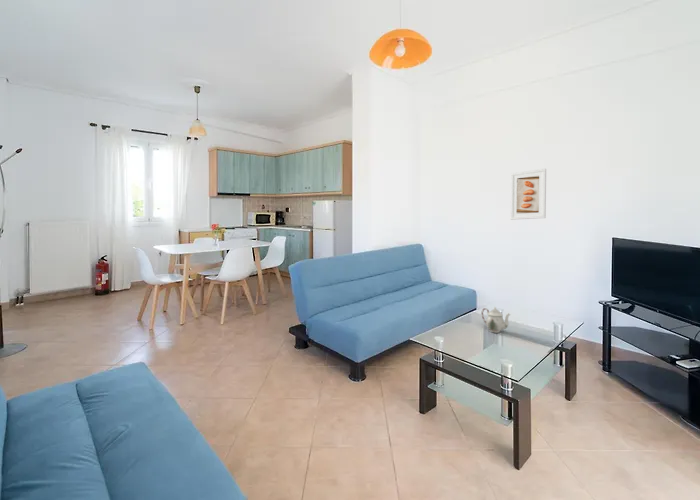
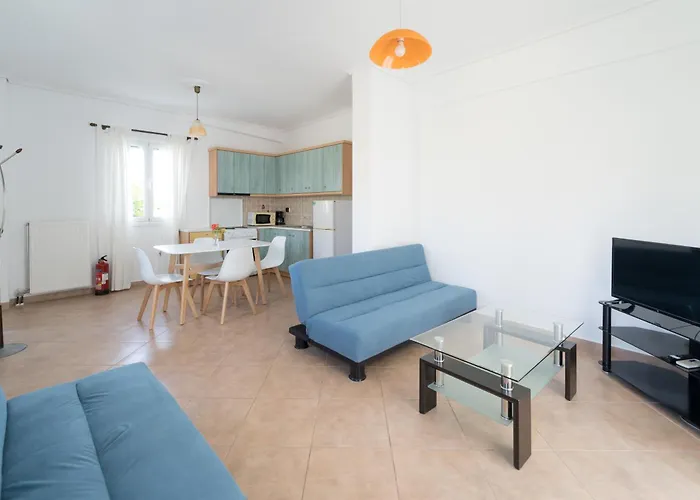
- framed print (527, 195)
- teapot (495, 319)
